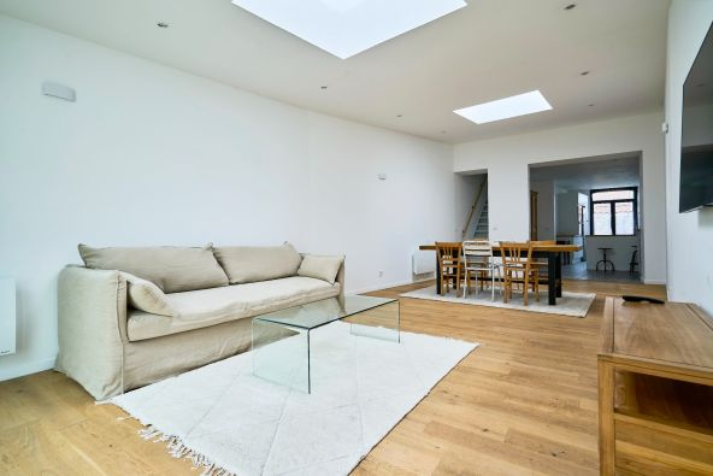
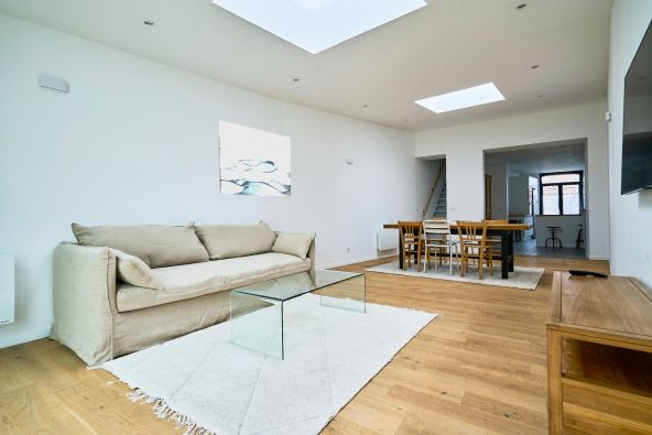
+ wall art (258, 162)
